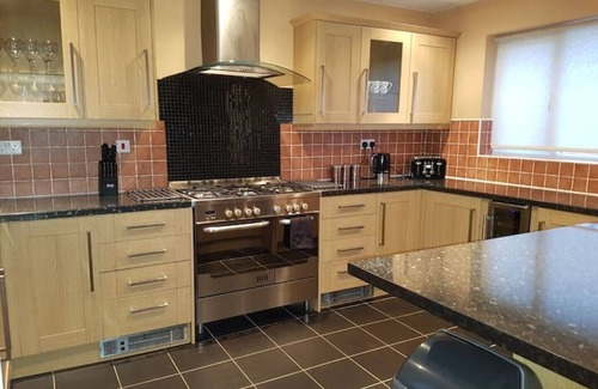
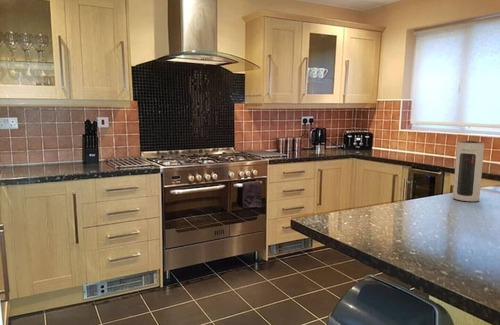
+ speaker (468, 170)
